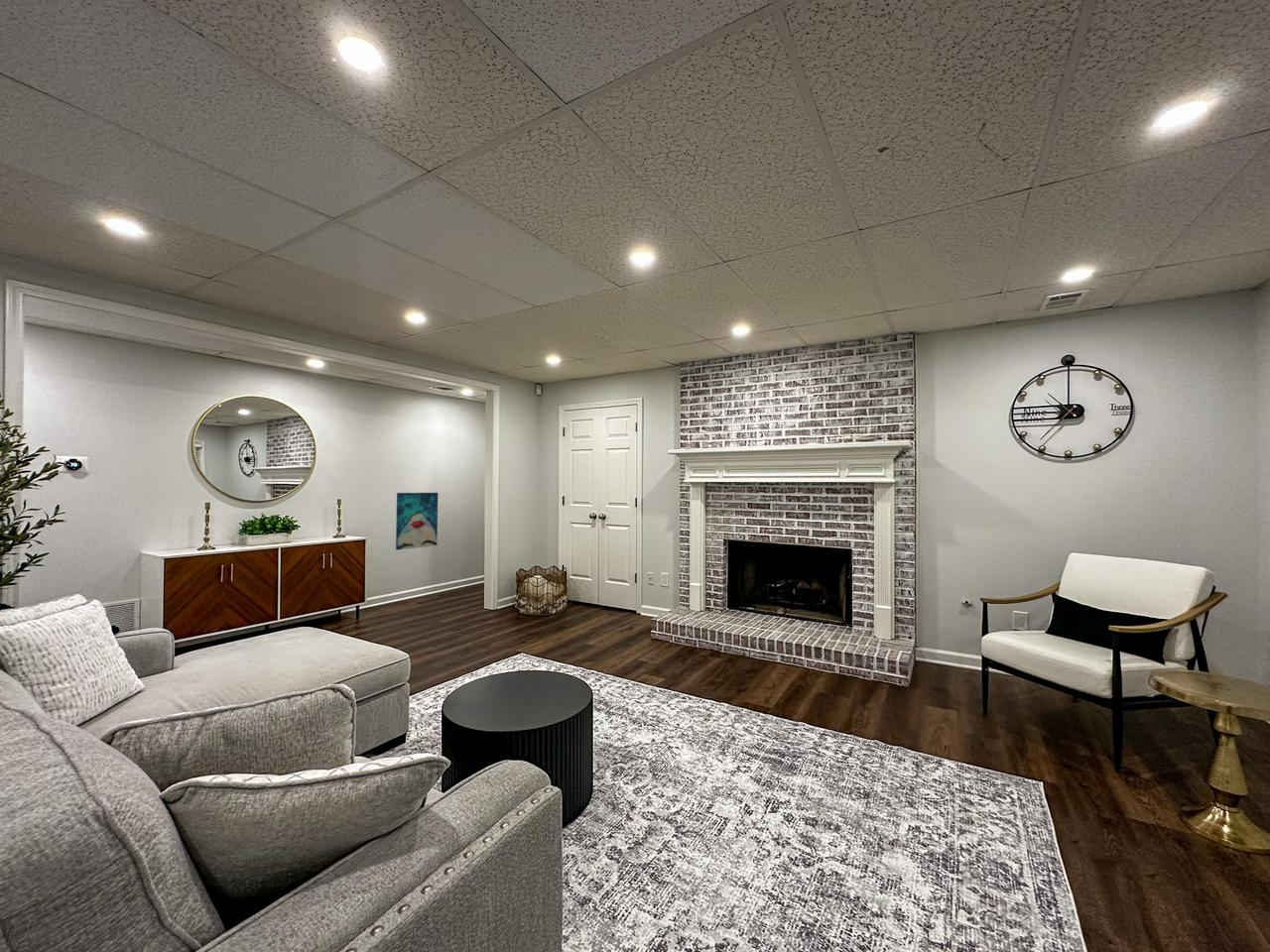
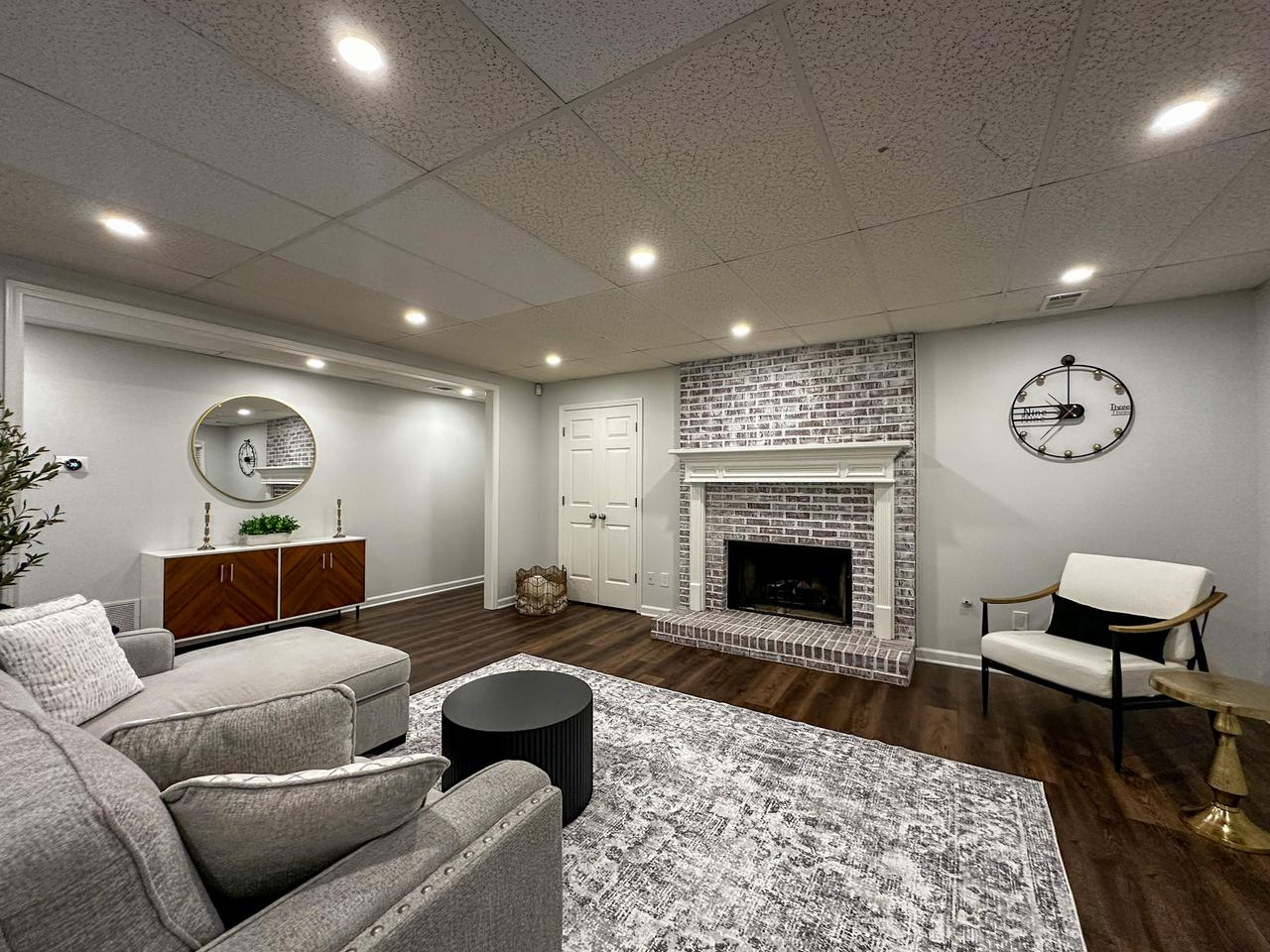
- wall art (417, 520)
